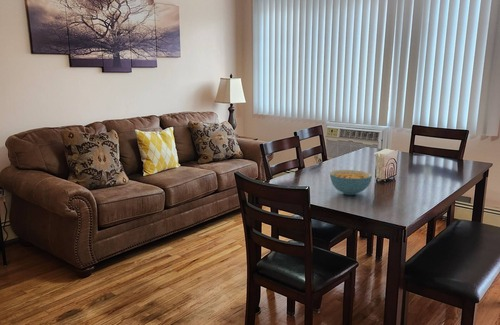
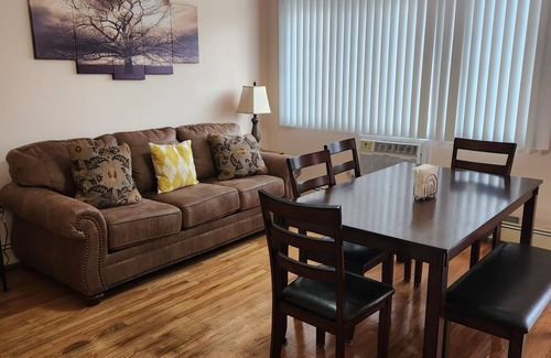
- cereal bowl (349, 183)
